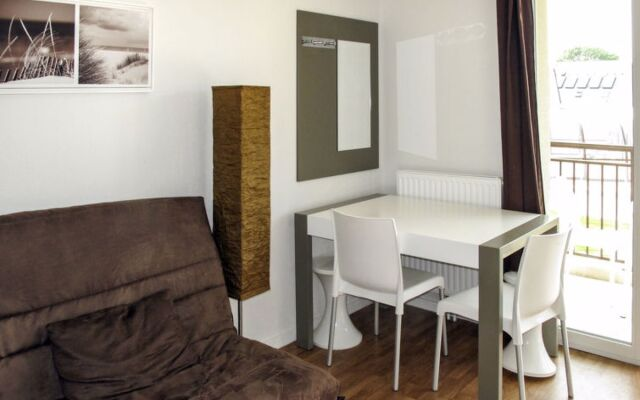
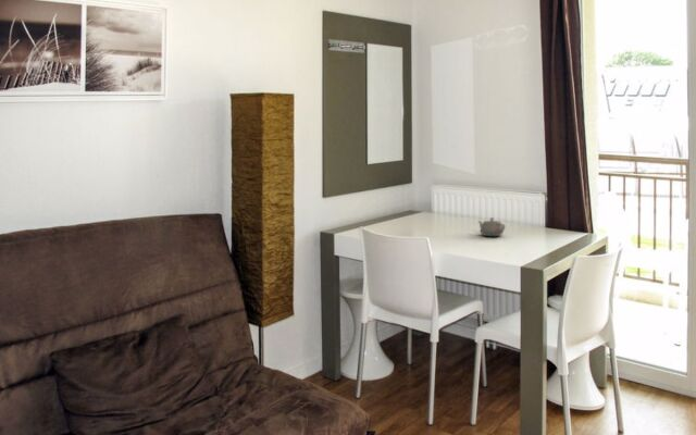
+ teapot (490, 226)
